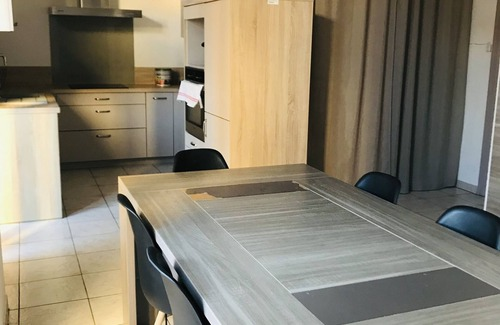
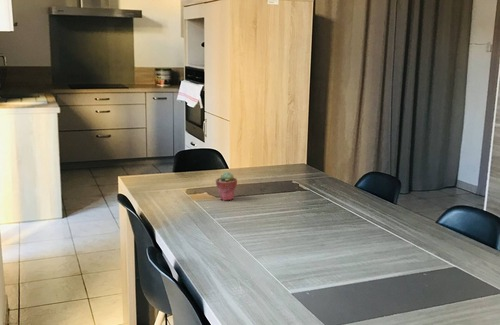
+ potted succulent (226, 185)
